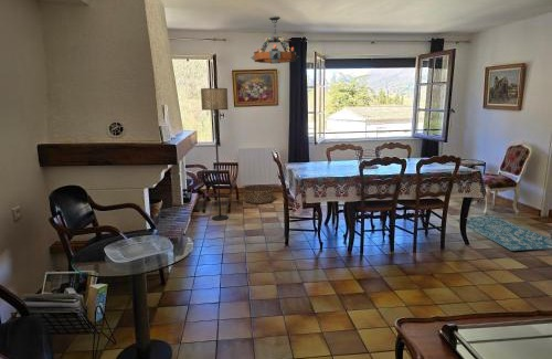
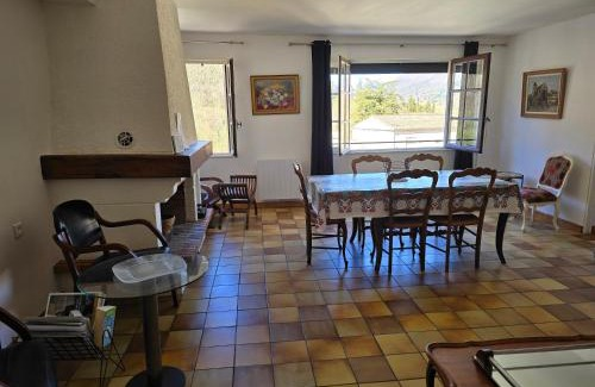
- basket (258, 194)
- rug (497, 229)
- floor lamp (216, 155)
- chandelier (274, 39)
